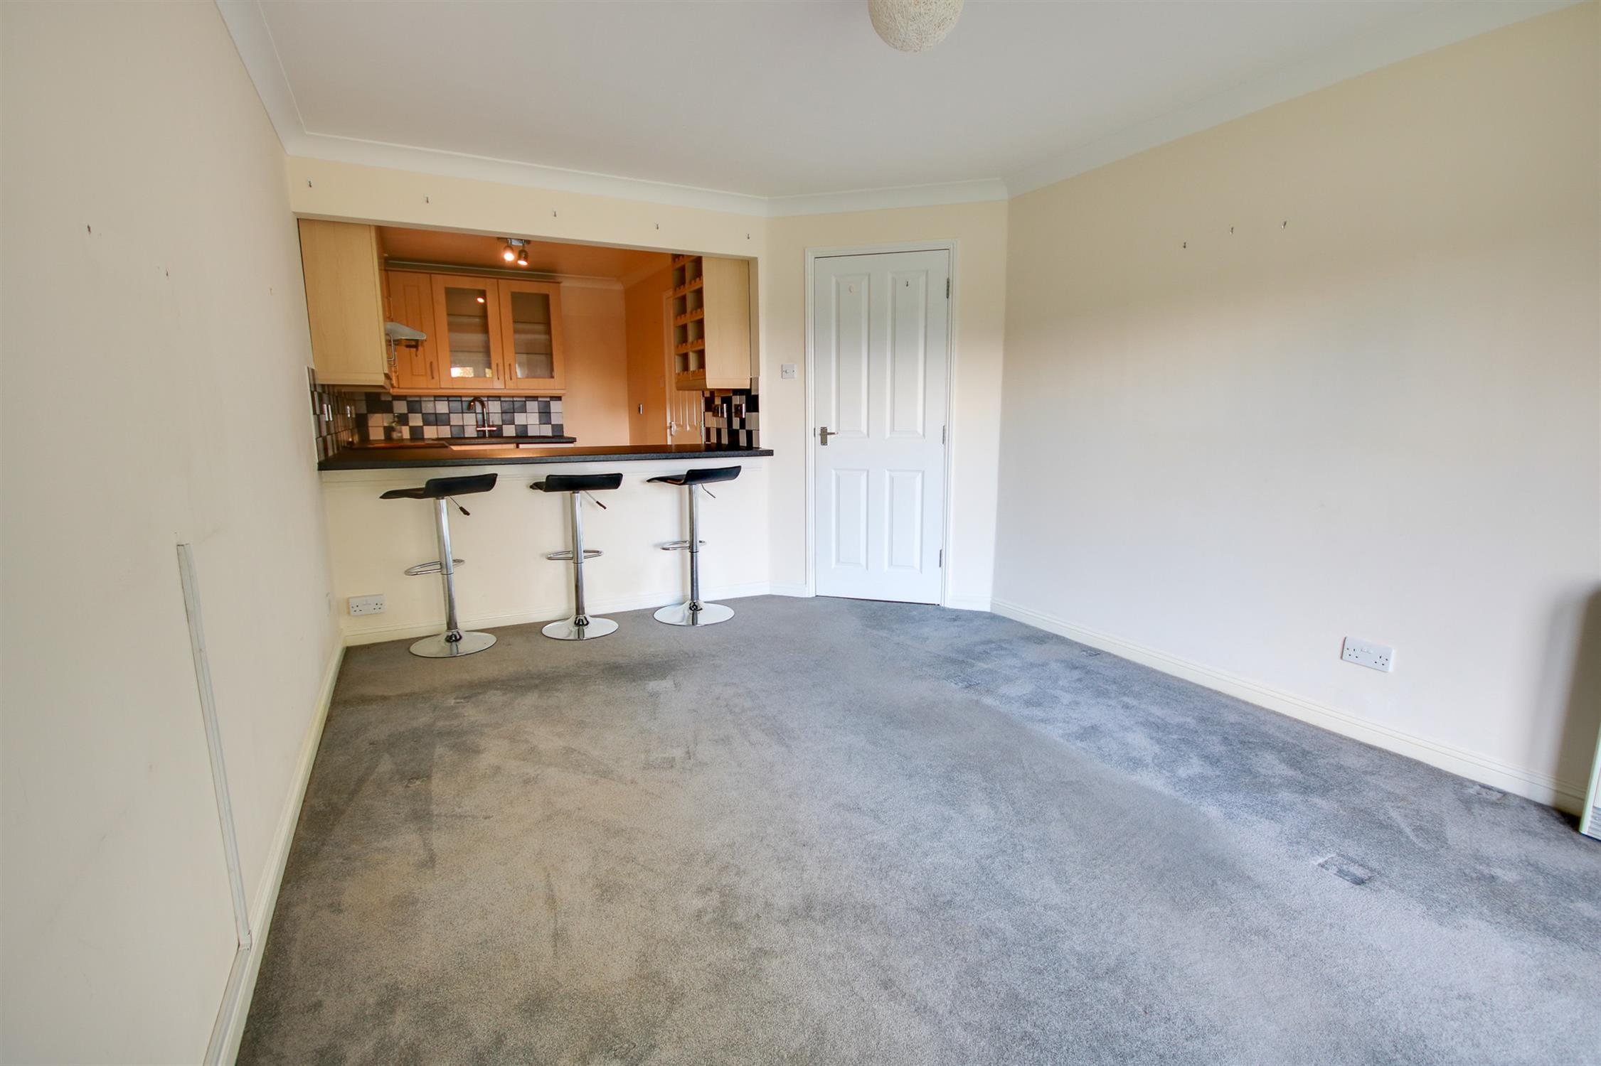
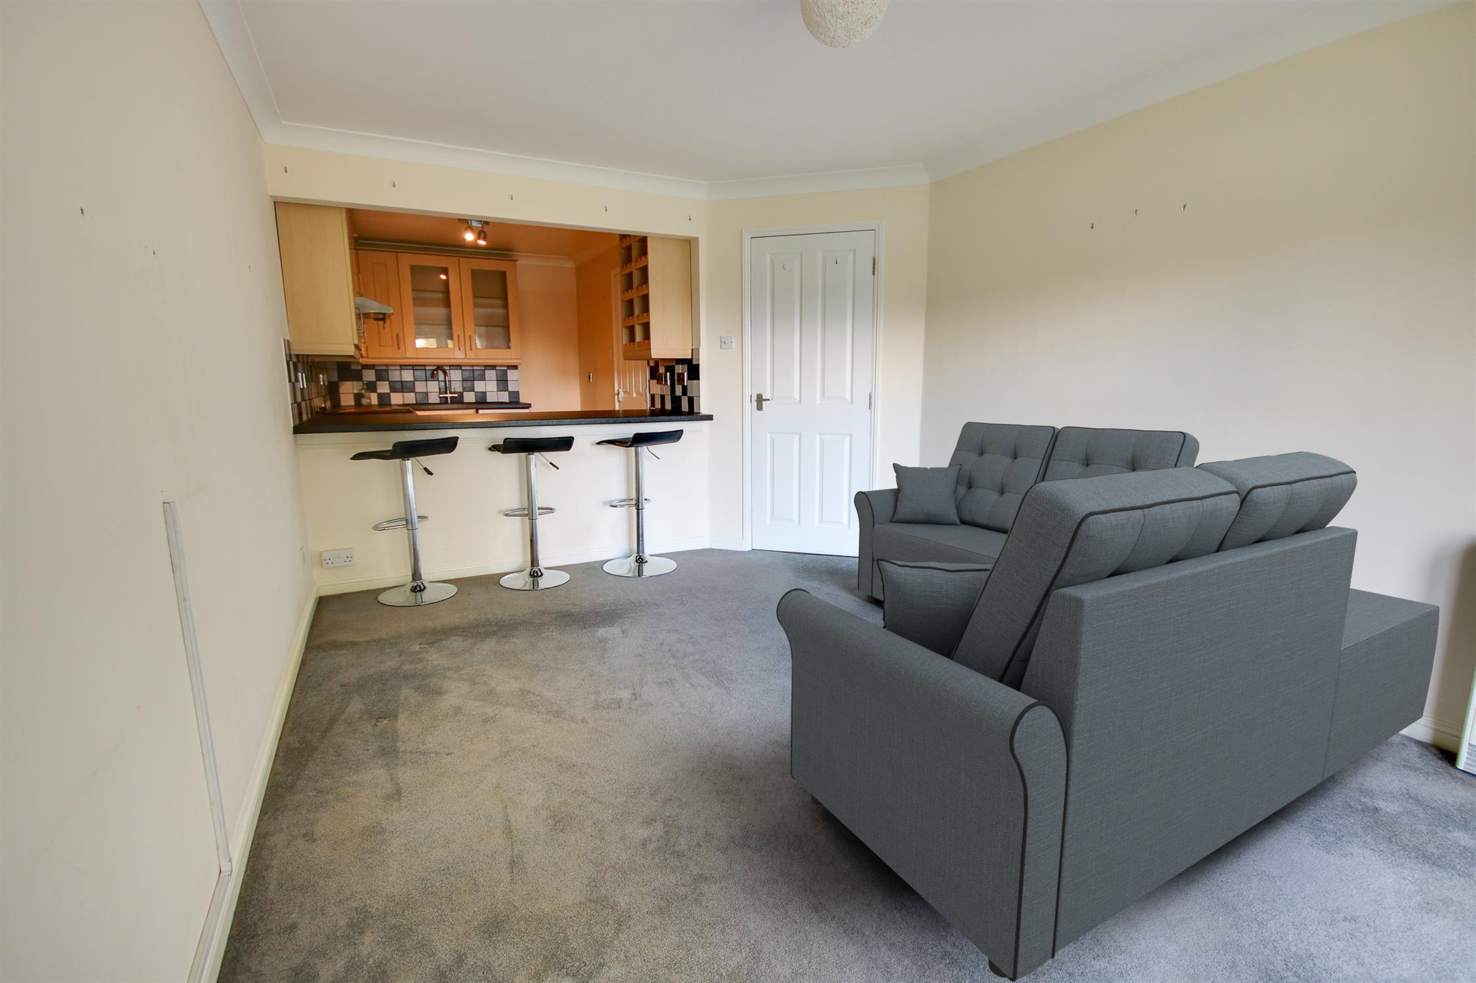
+ sofa (966, 564)
